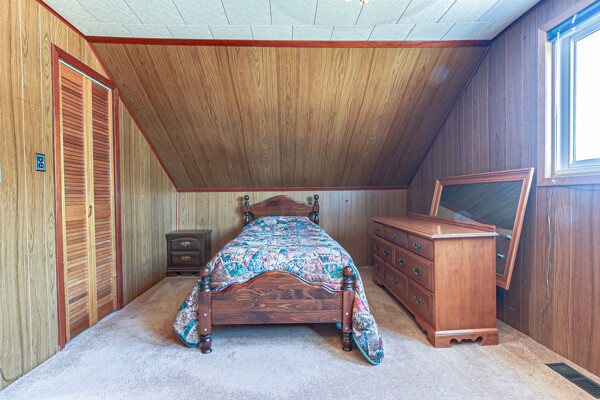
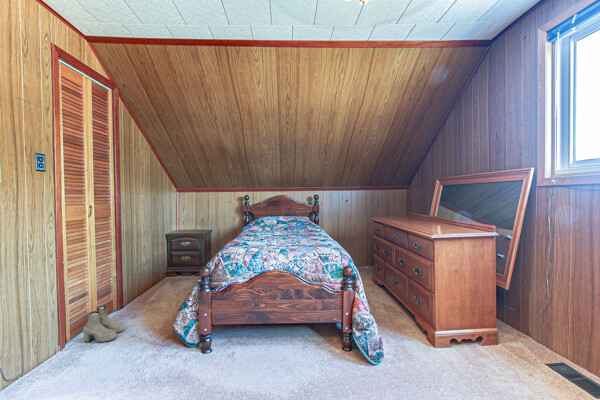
+ boots (103, 322)
